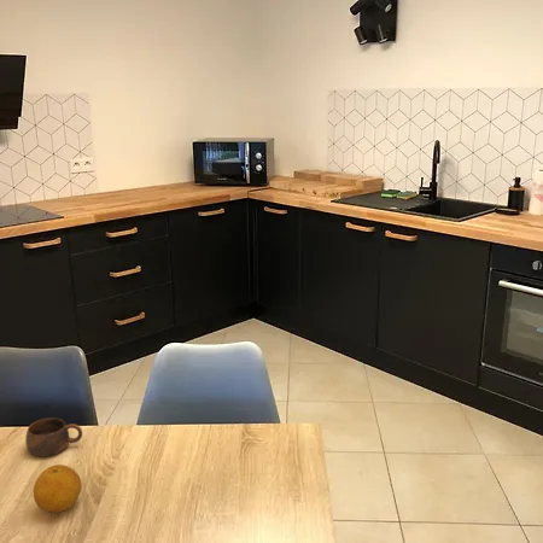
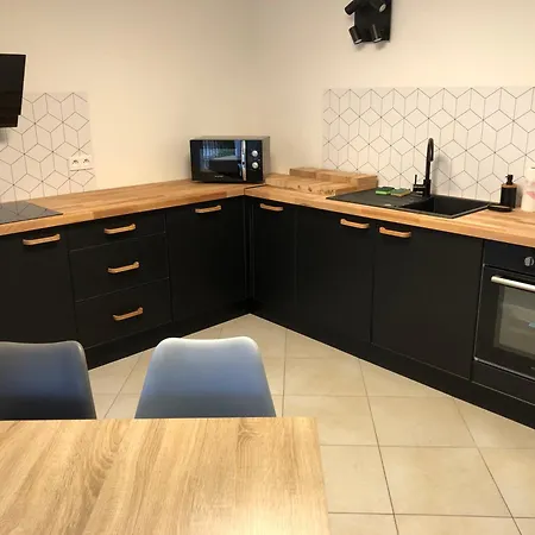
- fruit (57, 489)
- cup (53, 437)
